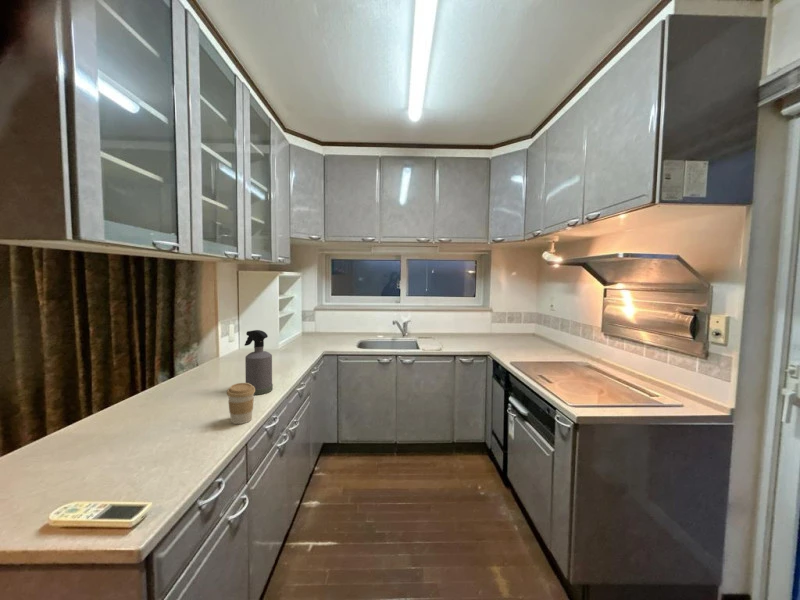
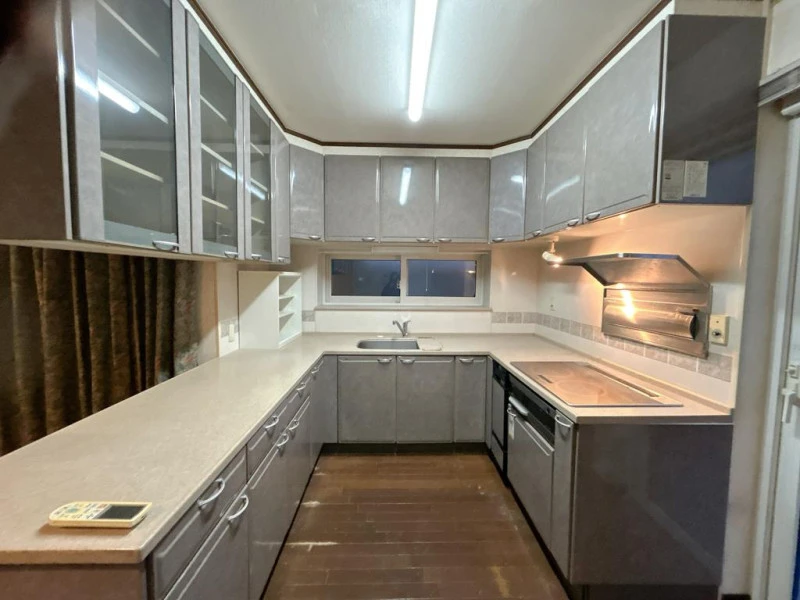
- coffee cup (241, 402)
- spray bottle (257, 360)
